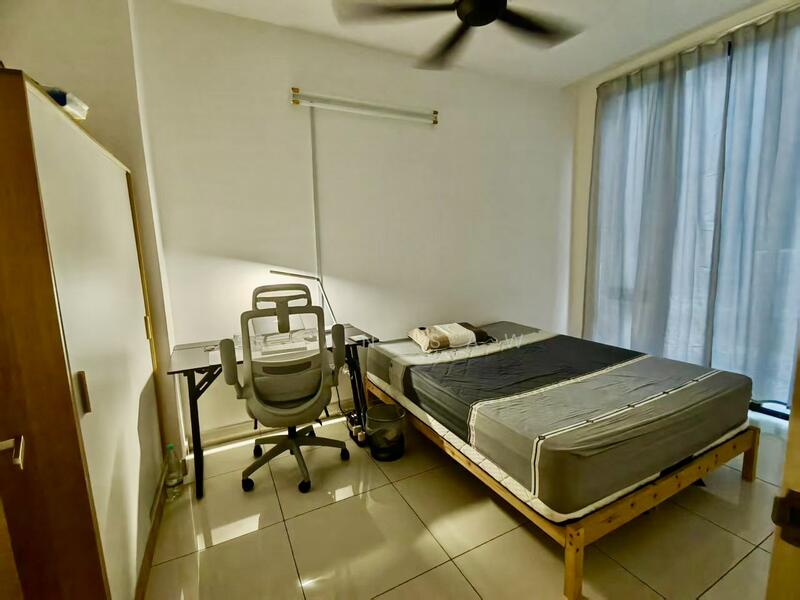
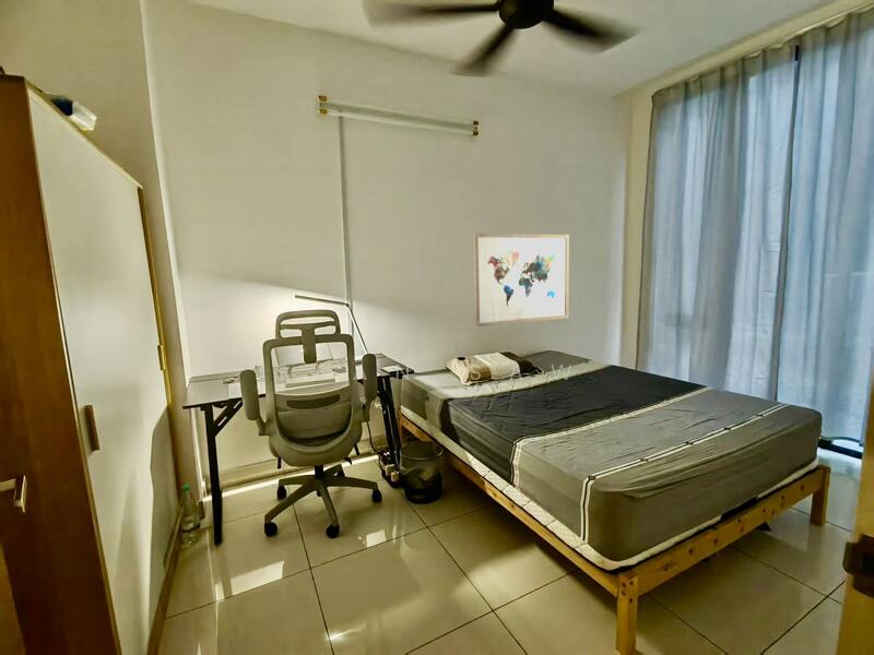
+ wall art (524, 278)
